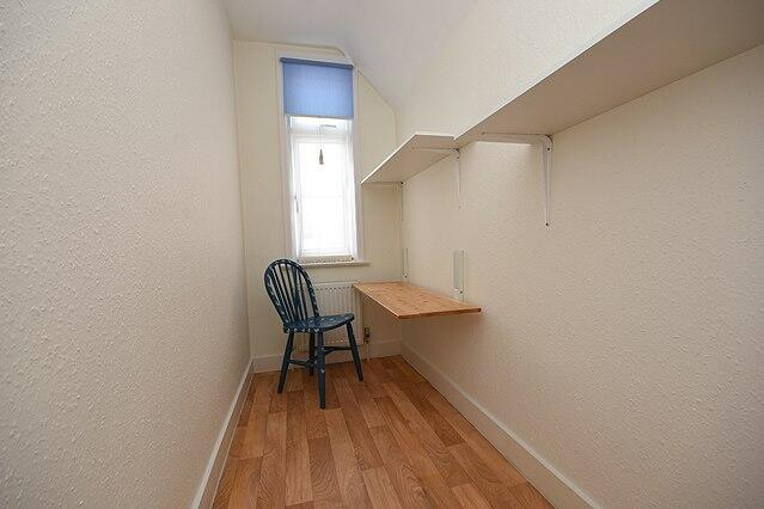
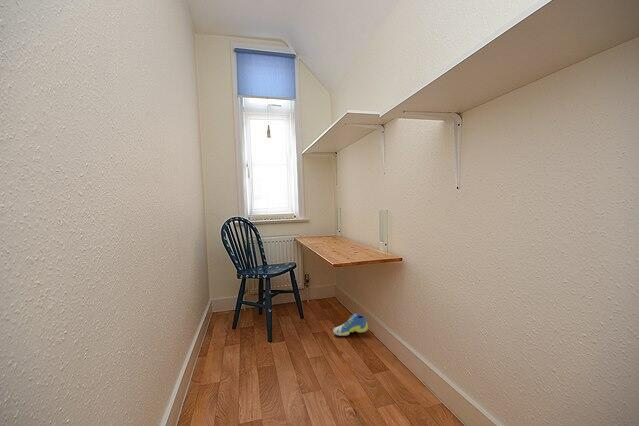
+ sneaker (350, 323)
